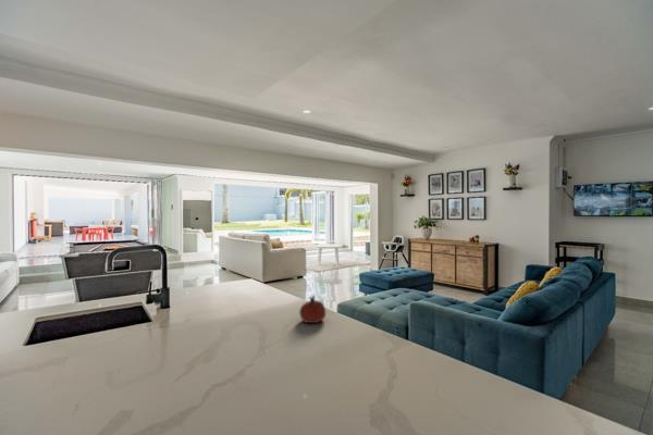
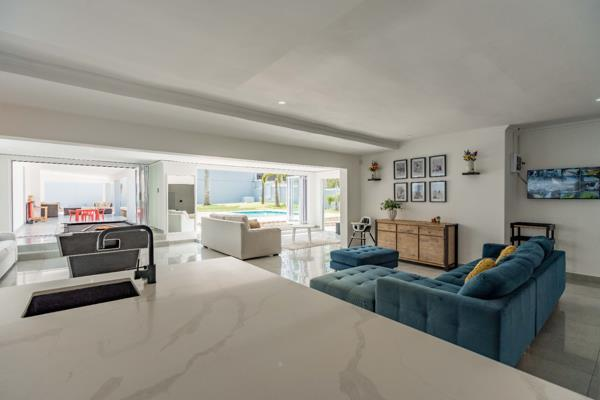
- fruit (312, 308)
